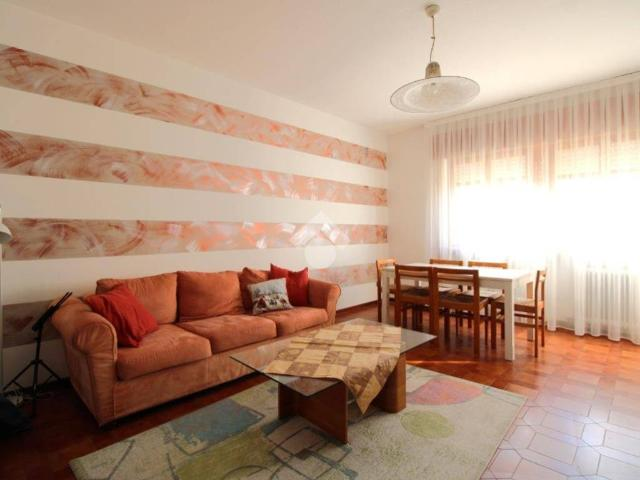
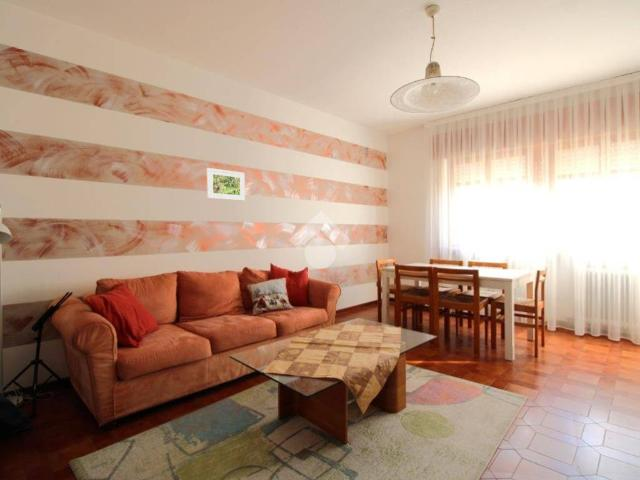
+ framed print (226, 185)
